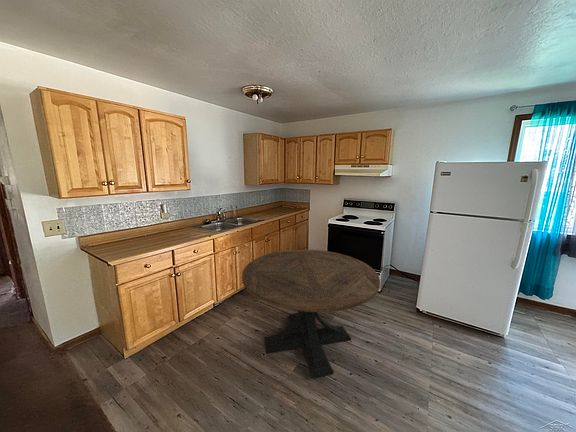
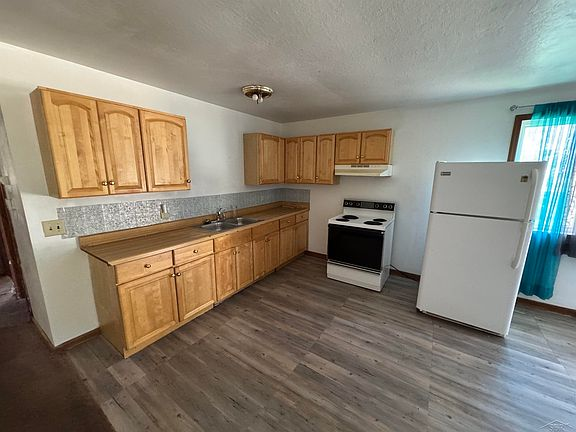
- round table (308, 306)
